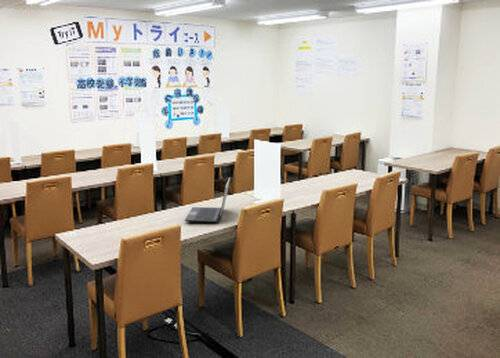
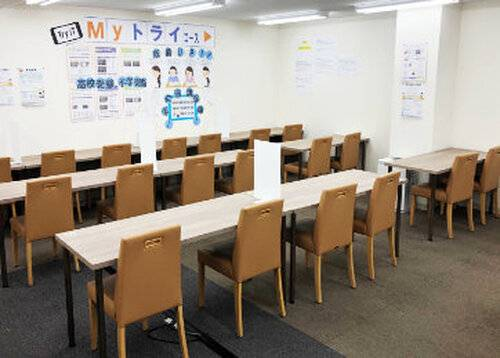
- laptop computer (208, 207)
